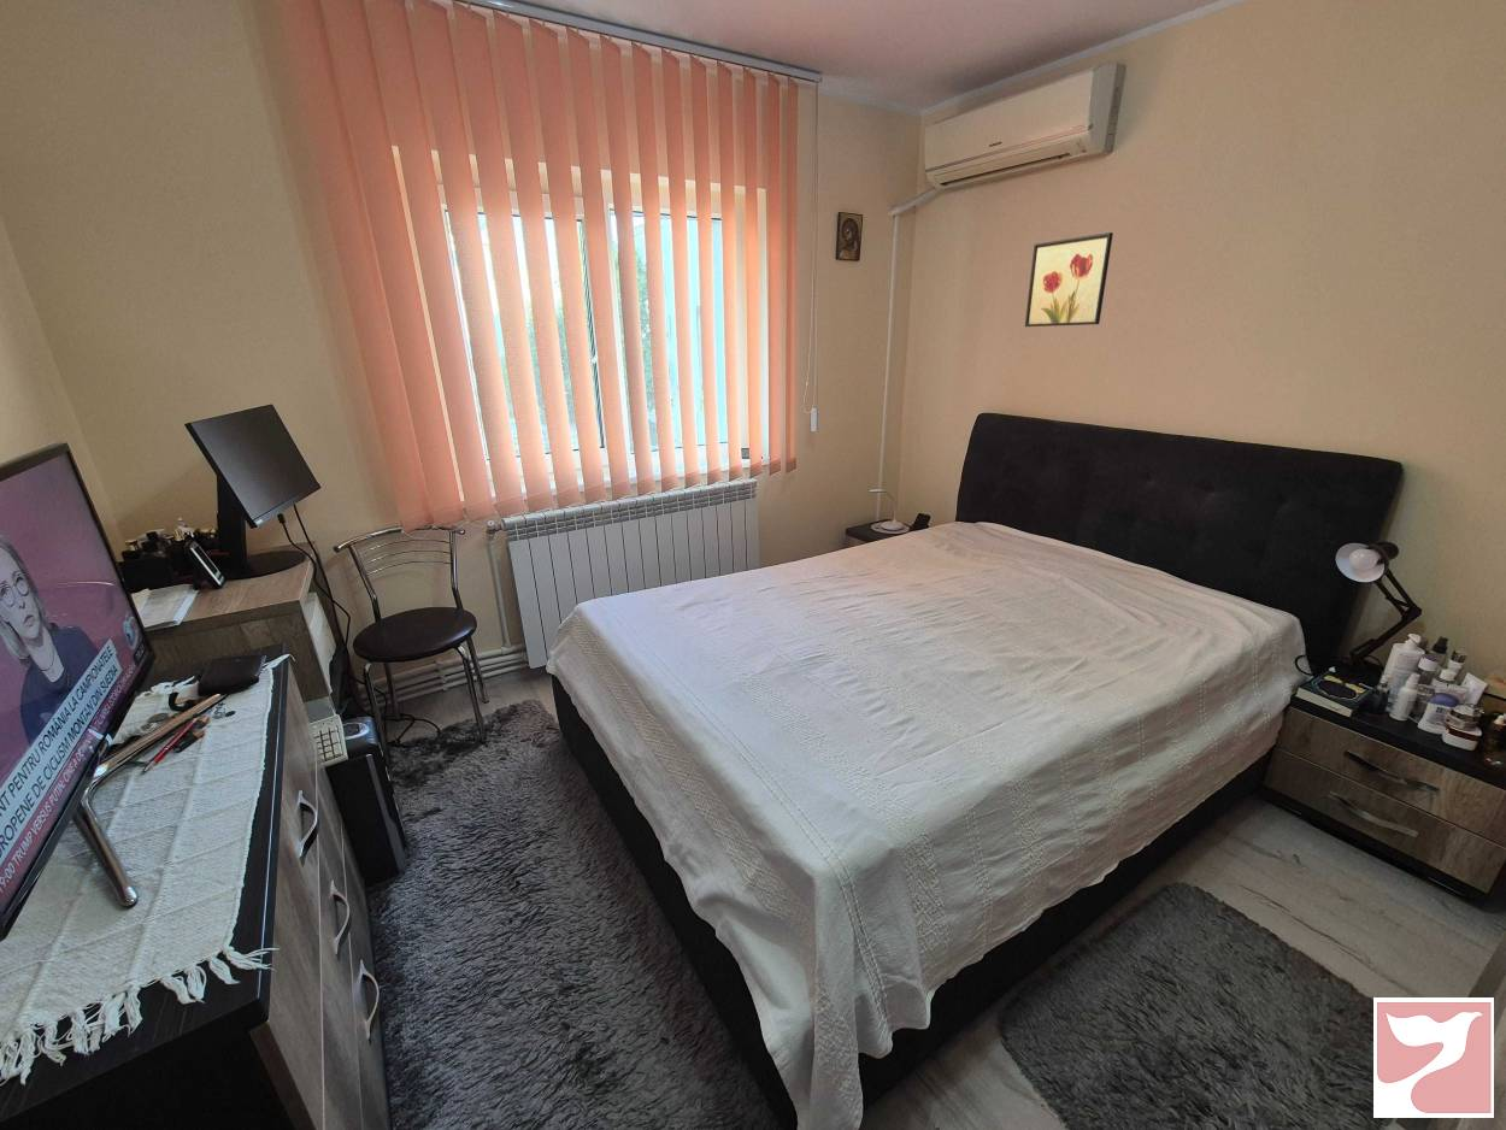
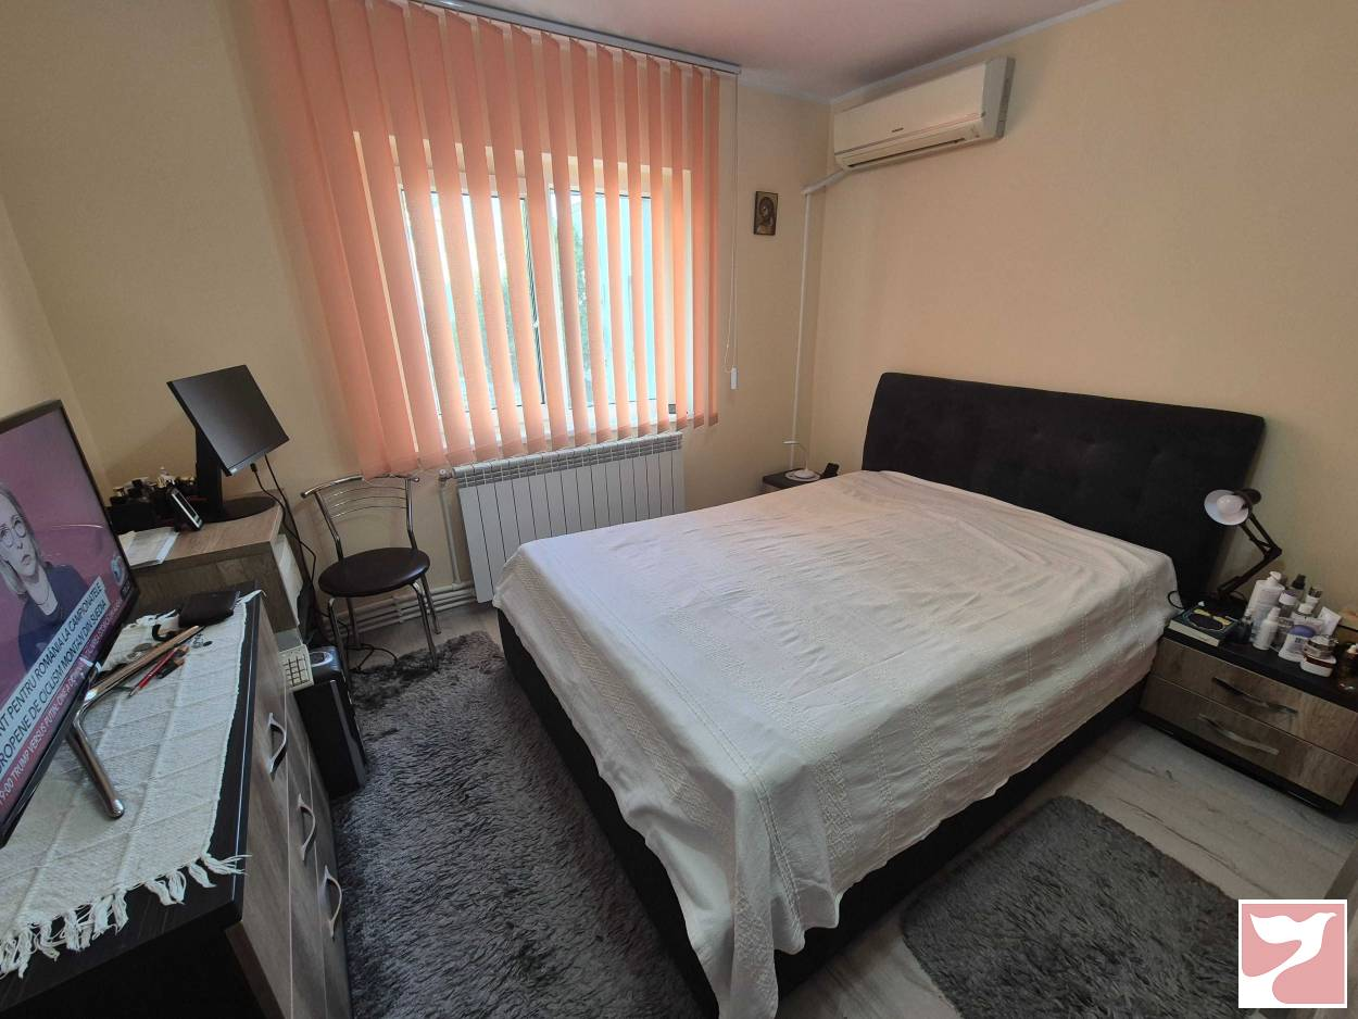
- wall art (1066, 283)
